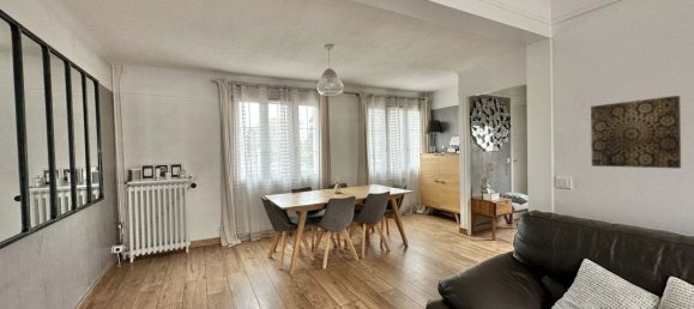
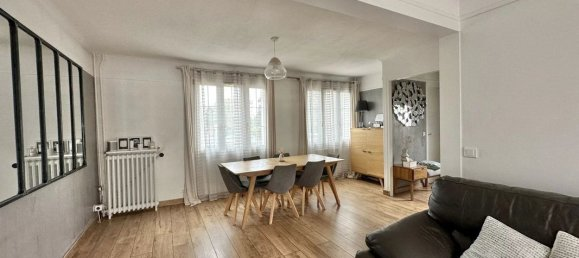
- wall art (632, 134)
